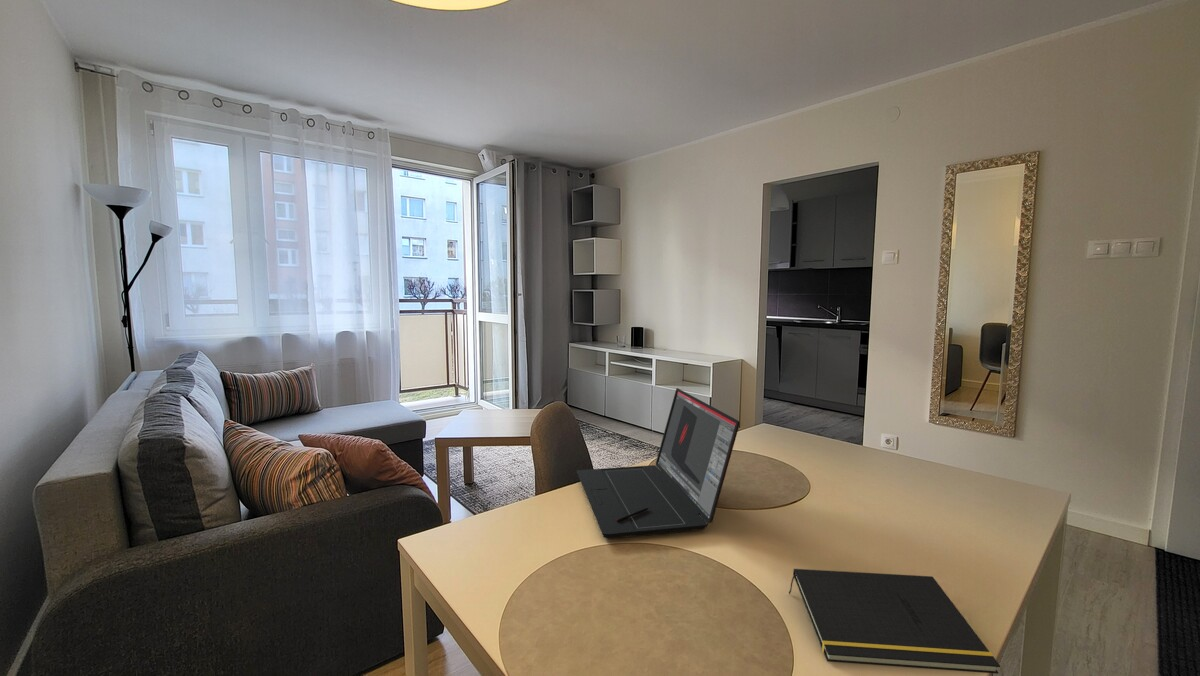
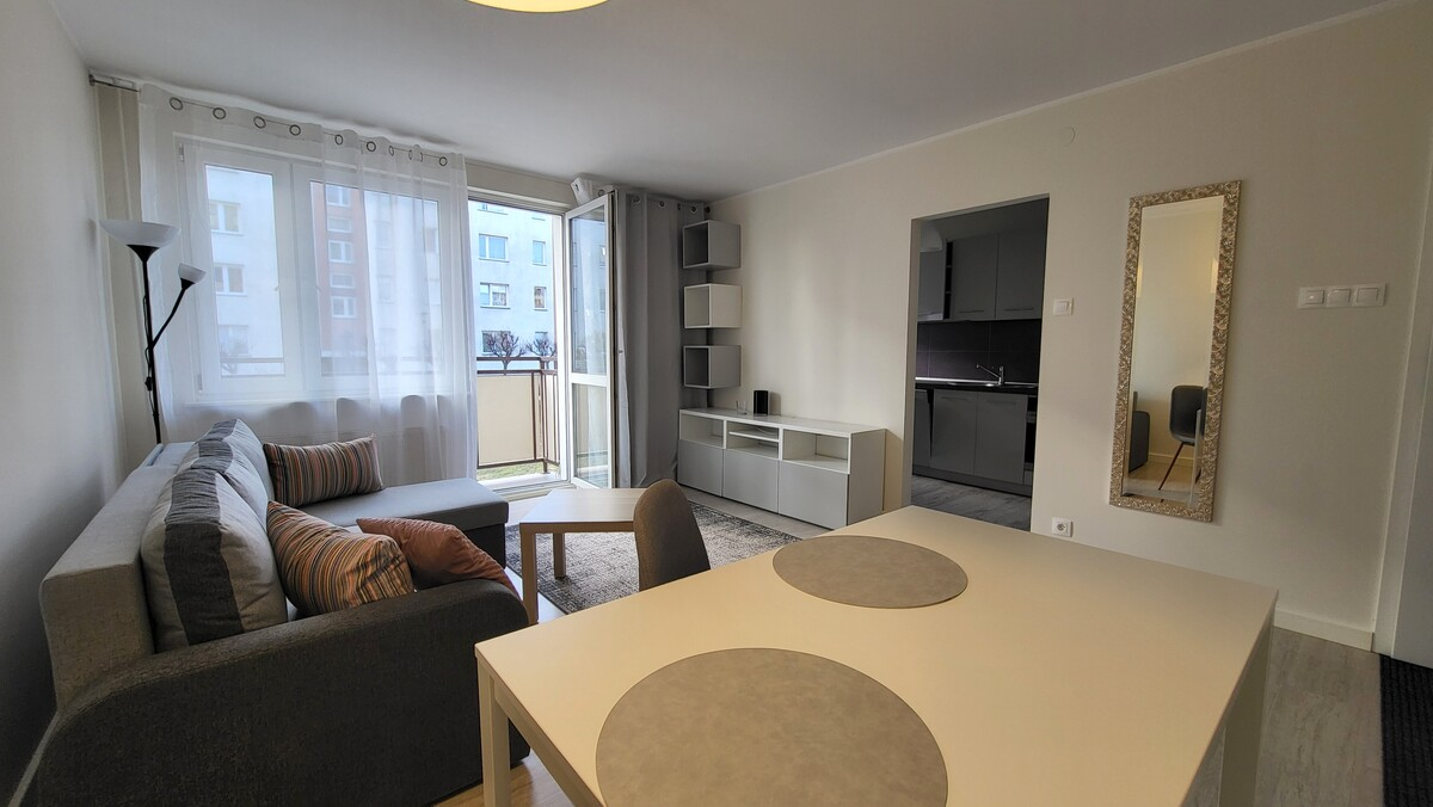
- laptop (658, 453)
- notepad (884, 615)
